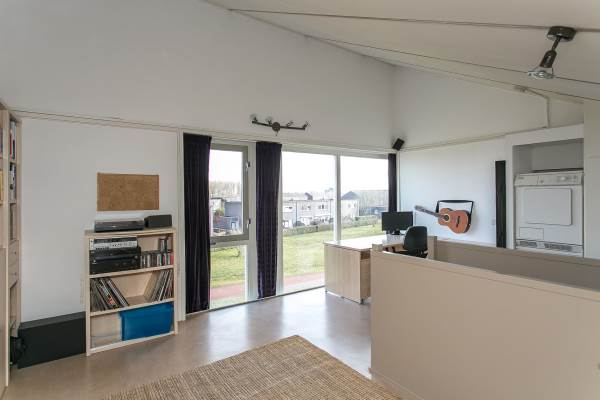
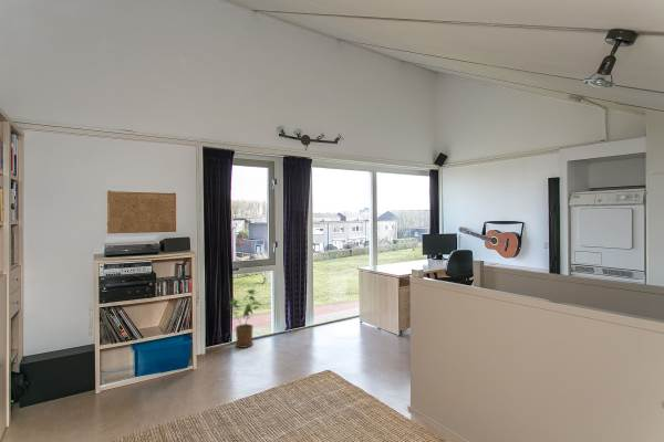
+ house plant (247, 317)
